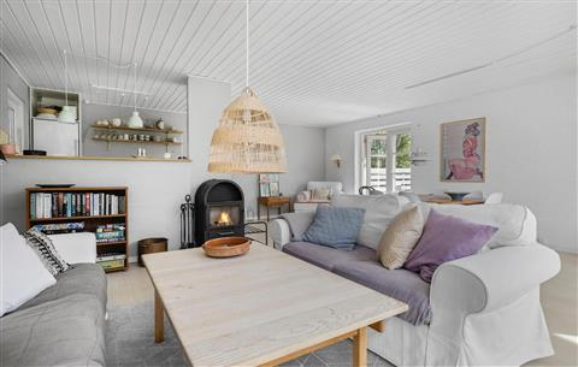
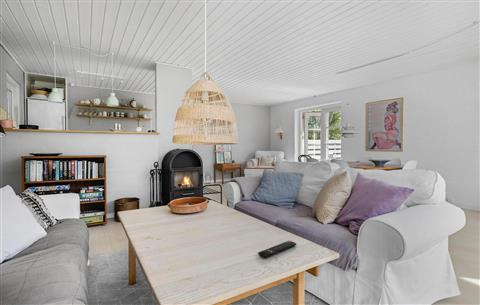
+ remote control (278, 248)
